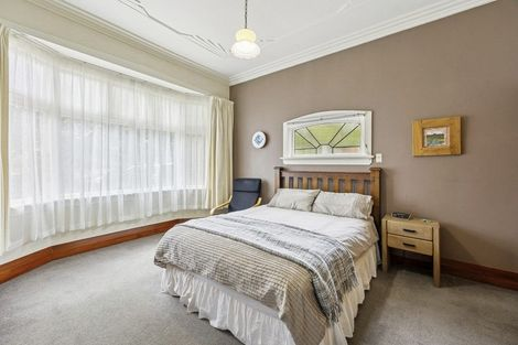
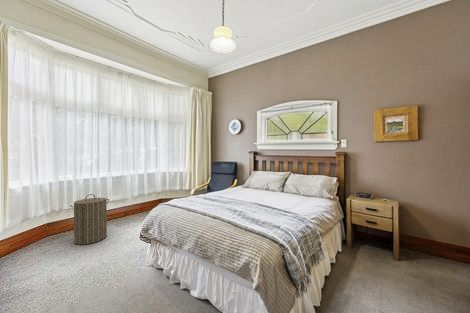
+ laundry hamper (91, 216)
